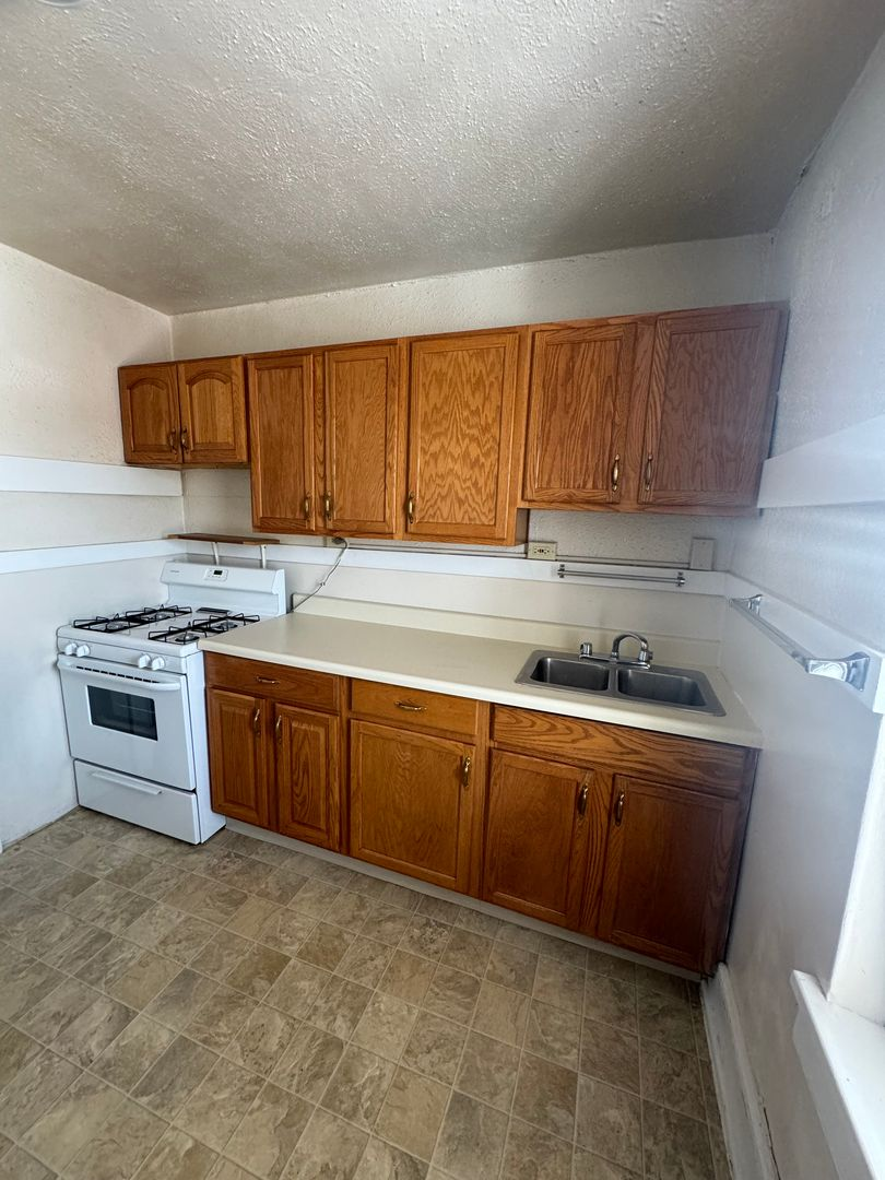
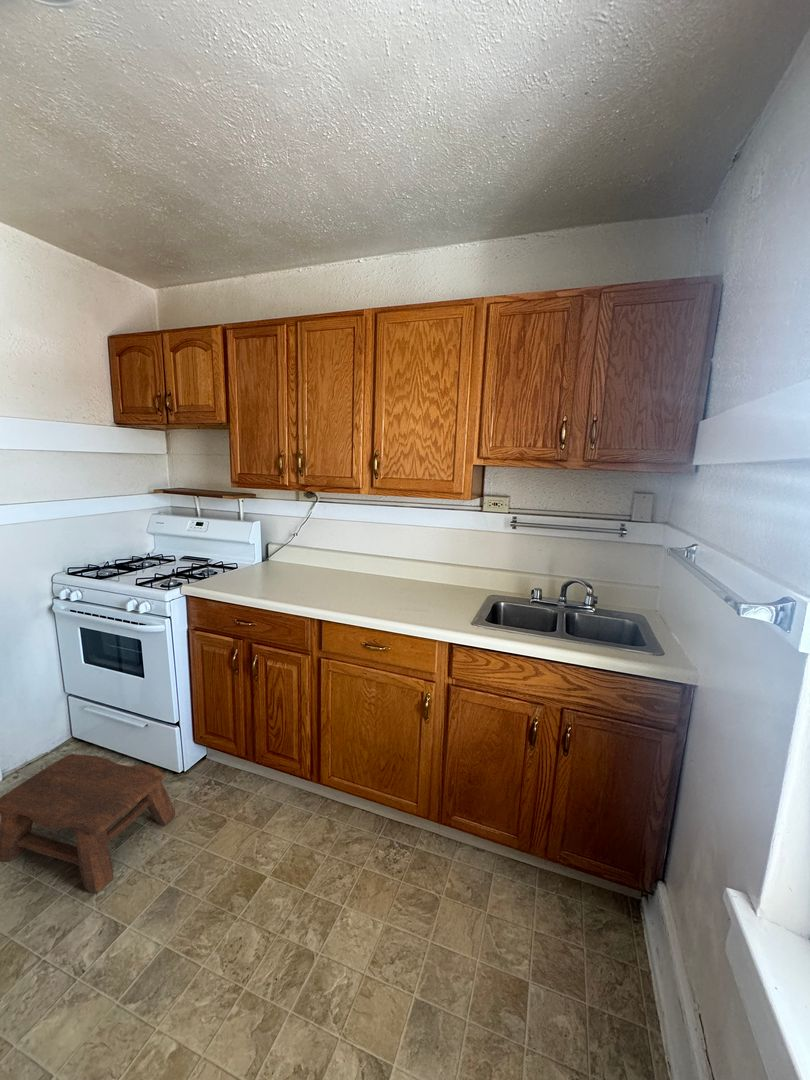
+ stool (90, 810)
